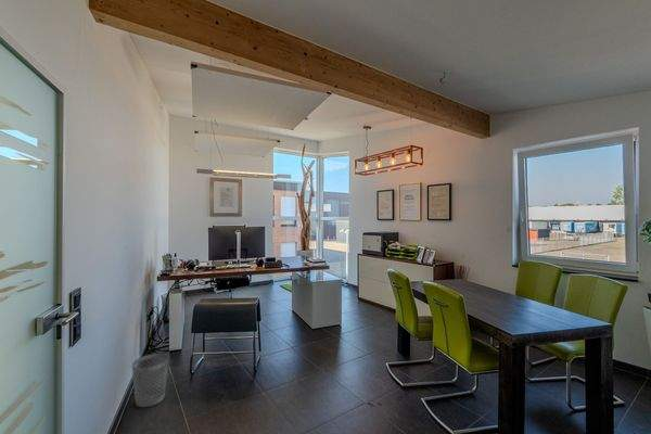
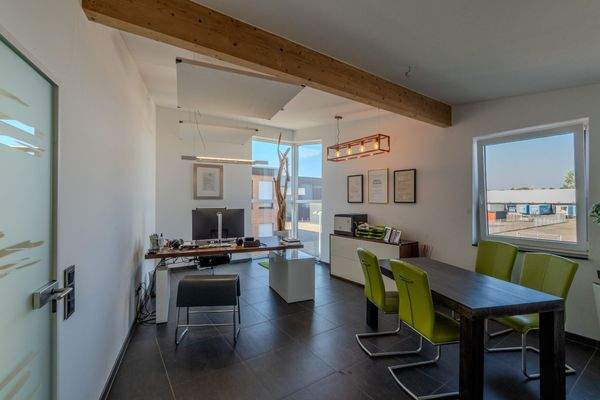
- wastebasket (150, 380)
